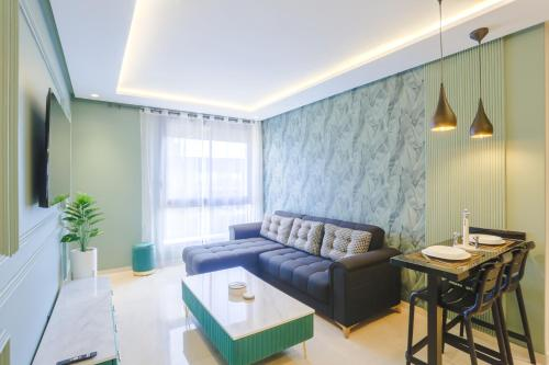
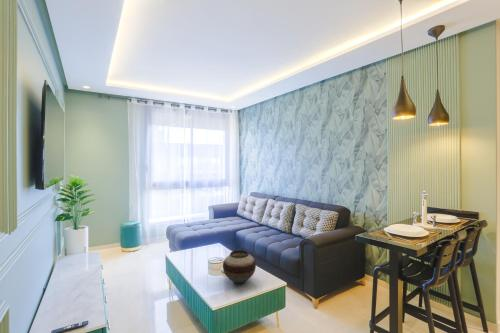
+ vase (239, 267)
